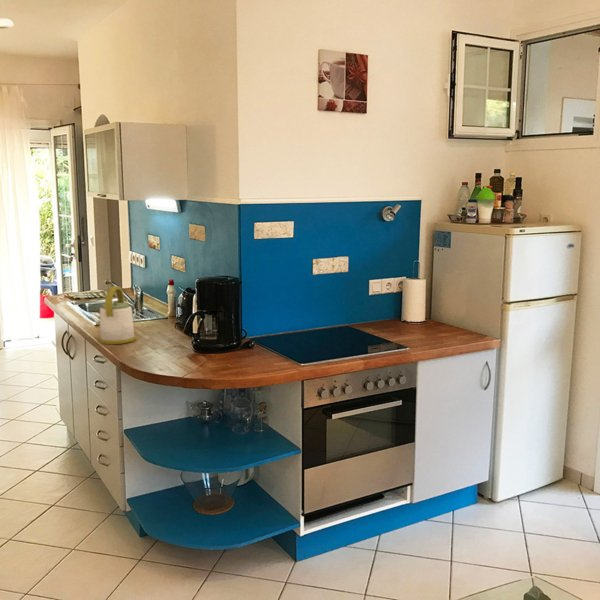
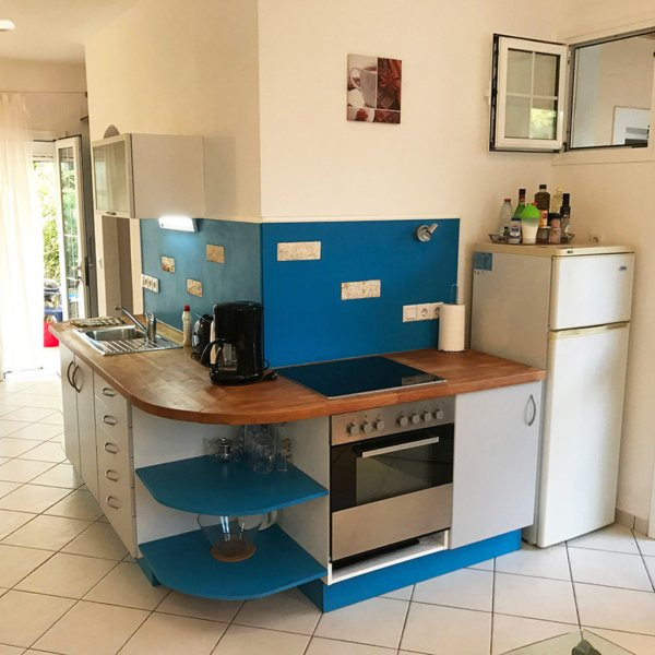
- kettle (117, 312)
